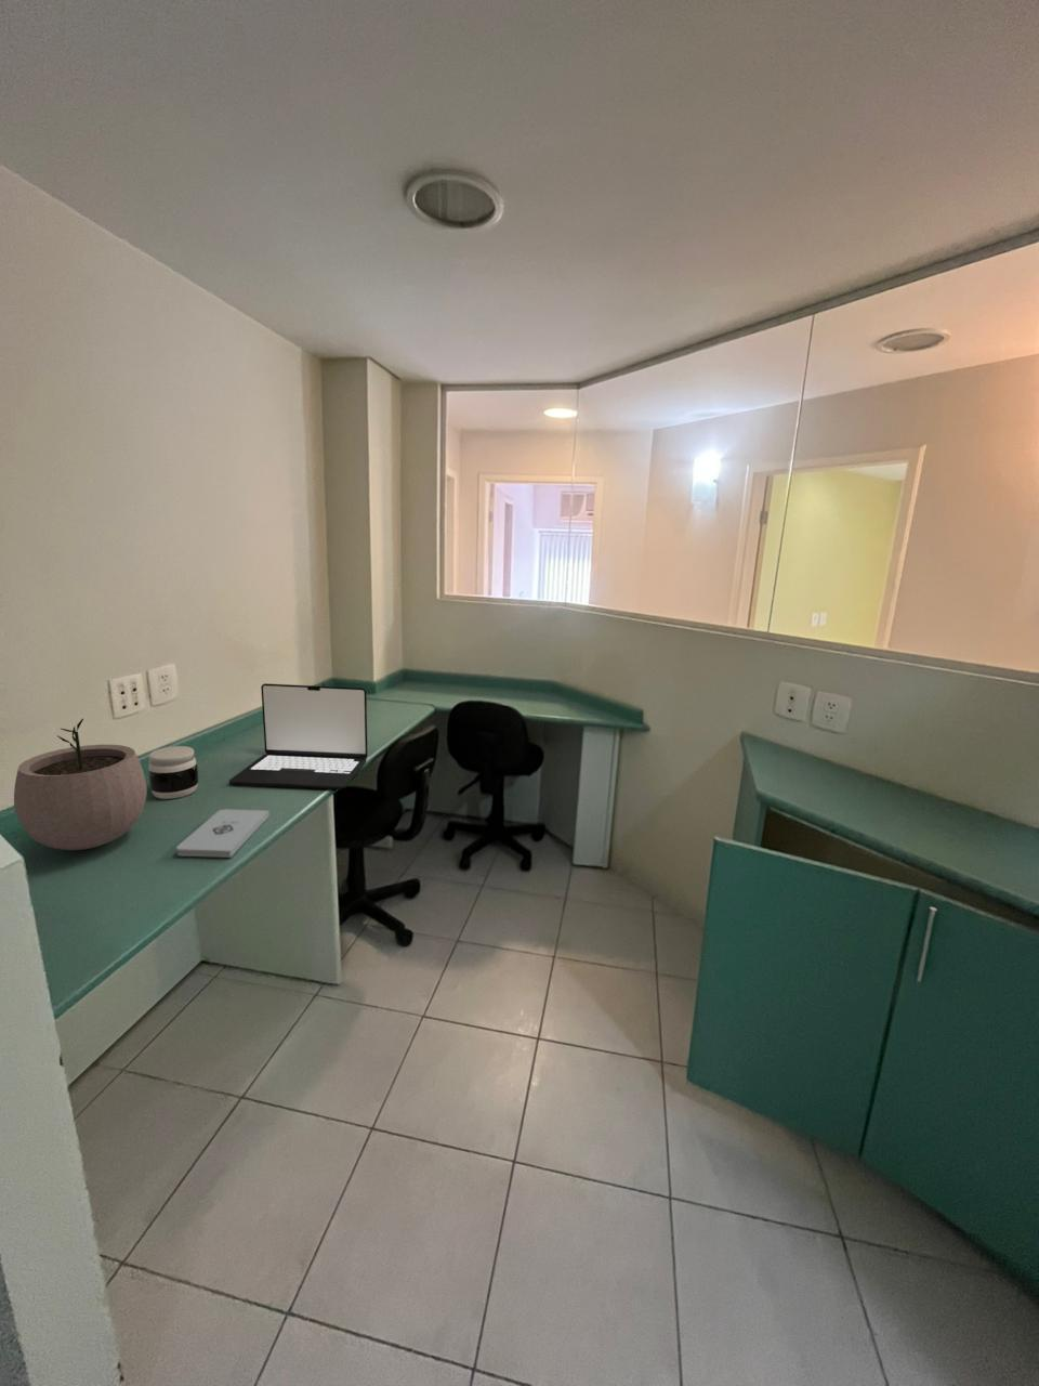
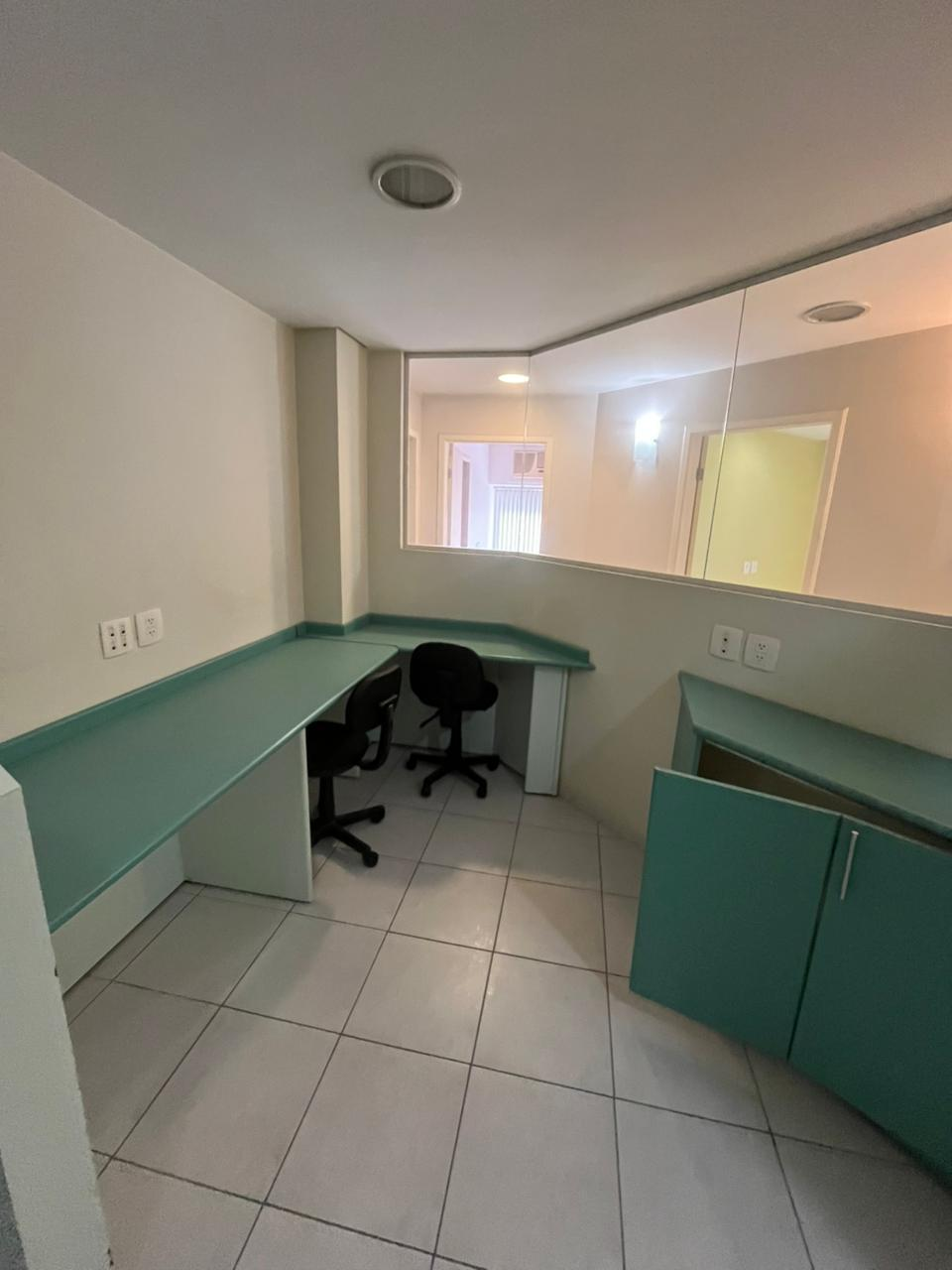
- laptop (300, 733)
- jar (174, 770)
- plant pot (82, 781)
- notepad (225, 831)
